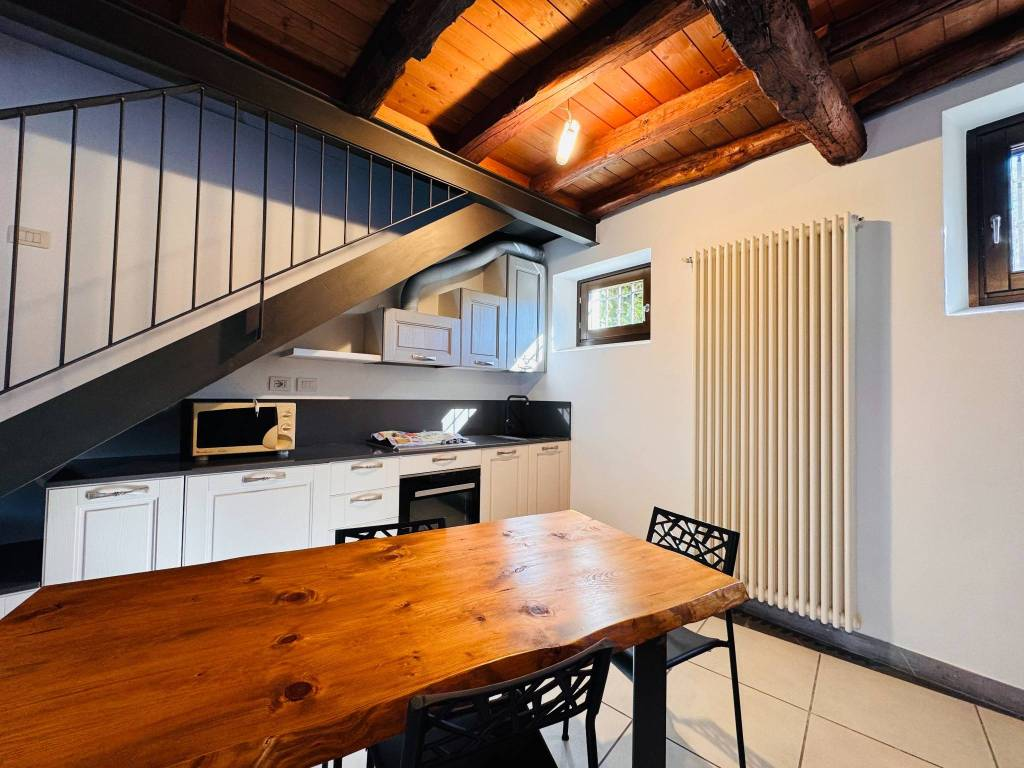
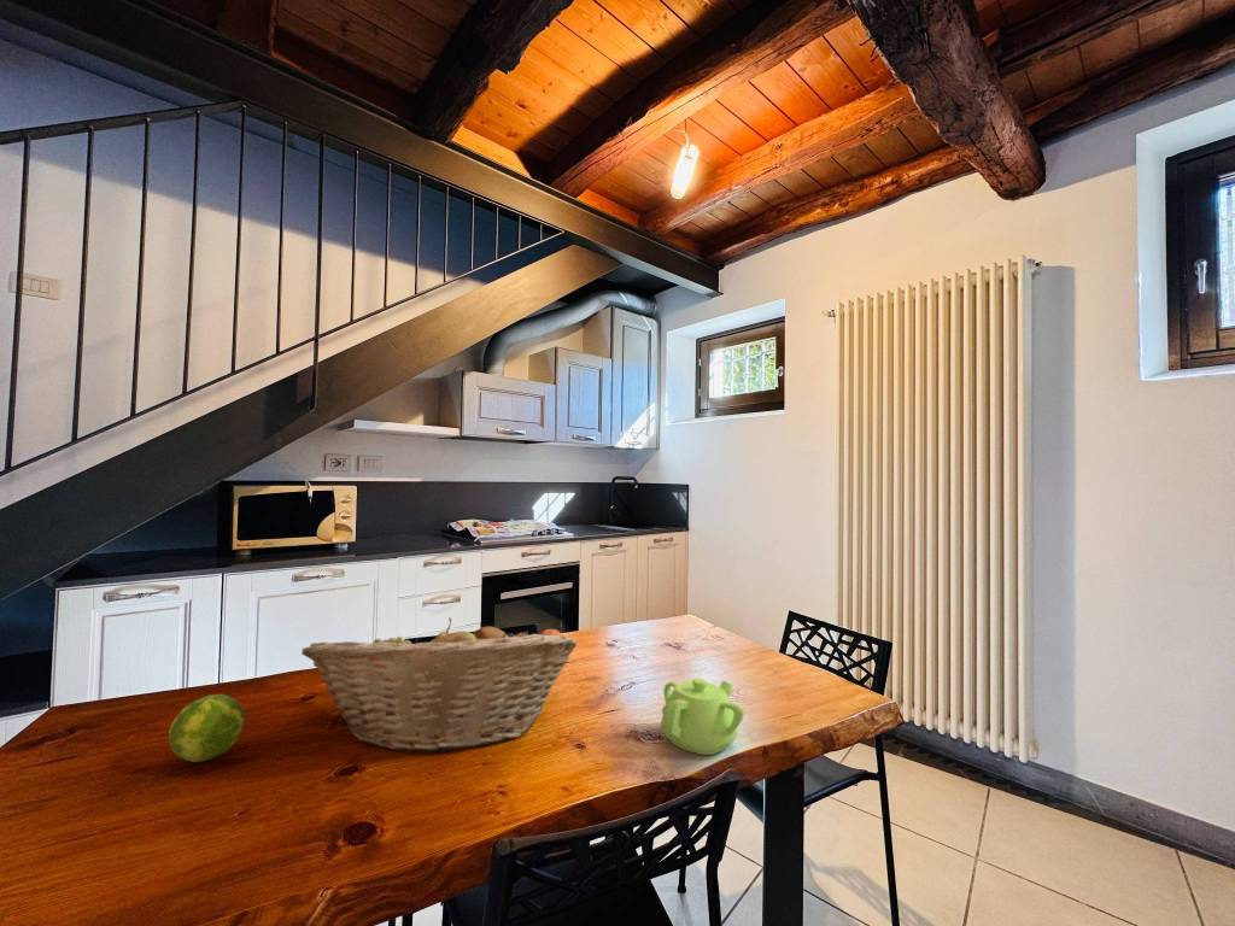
+ fruit (207, 727)
+ teapot (702, 708)
+ fruit basket (446, 667)
